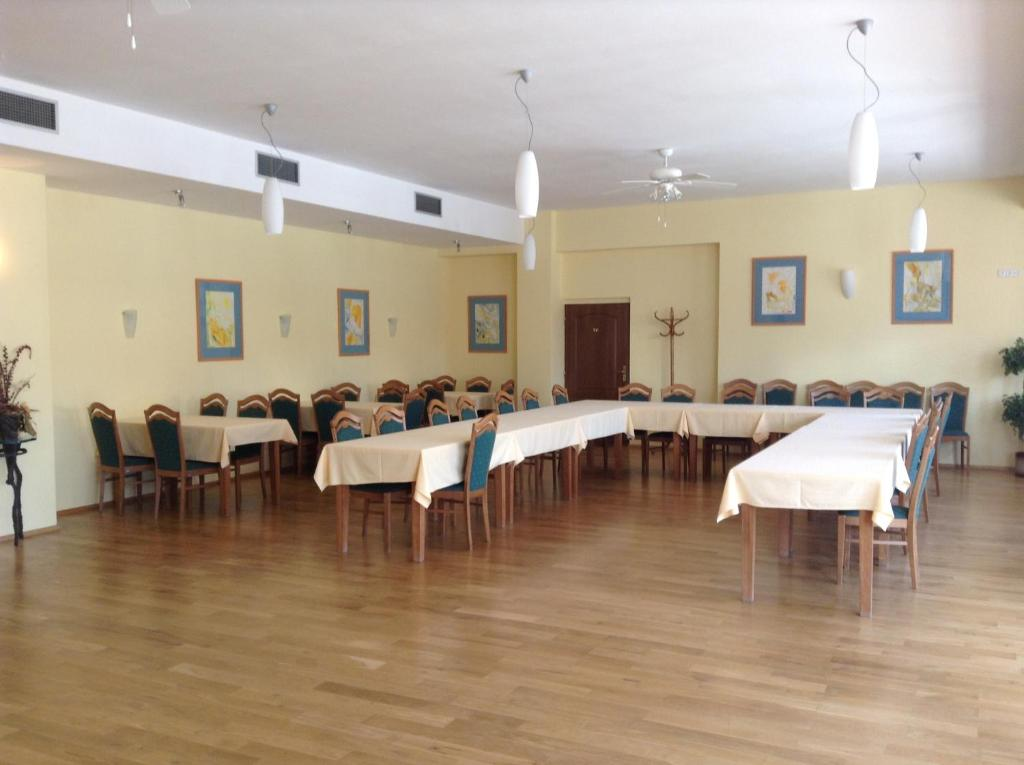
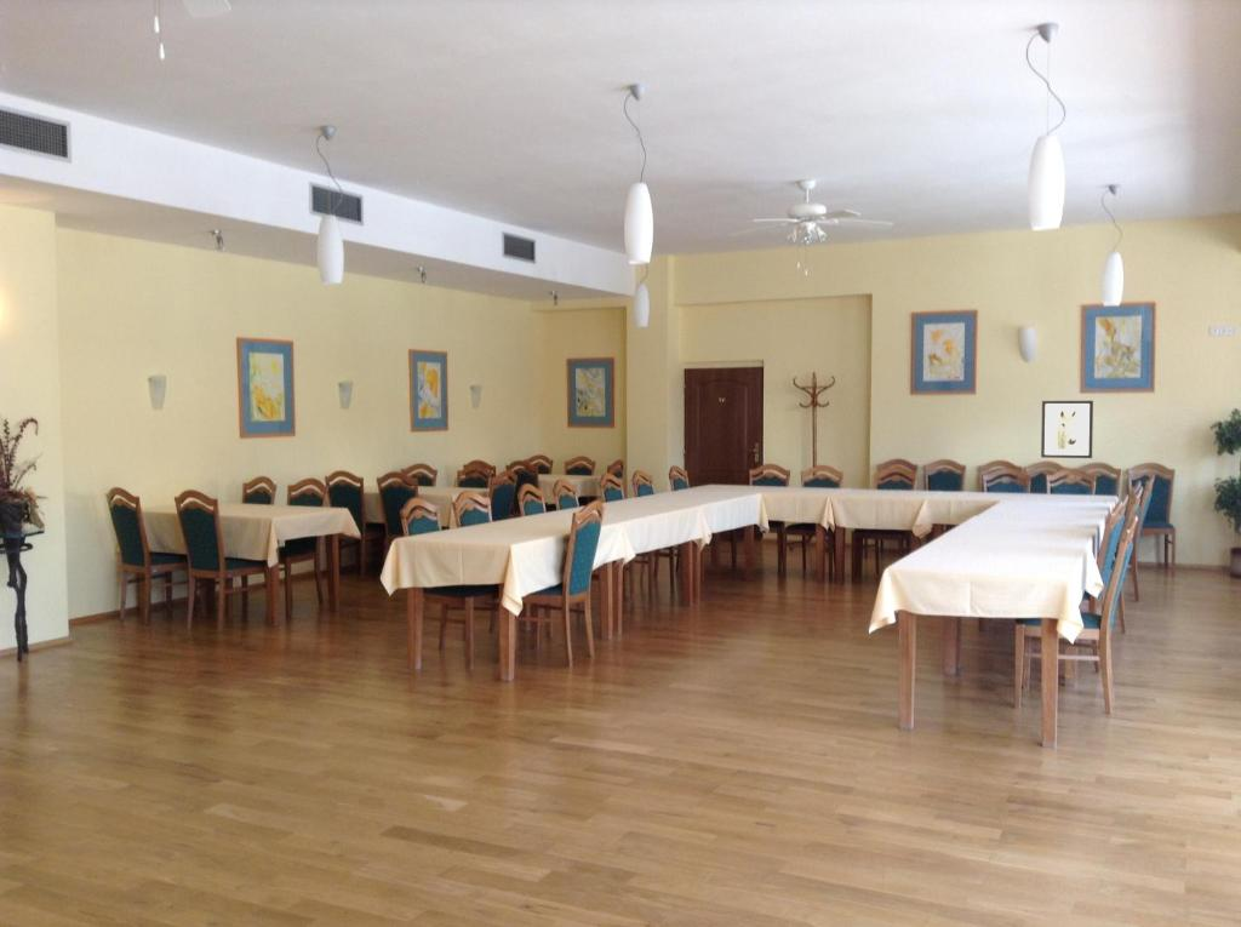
+ wall art (1066, 429)
